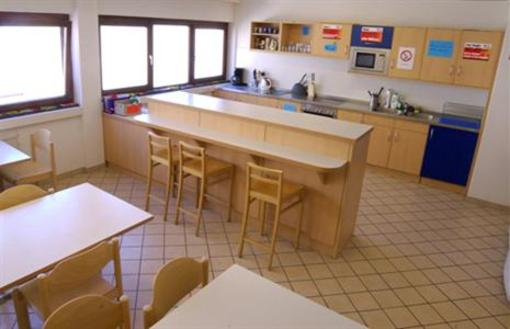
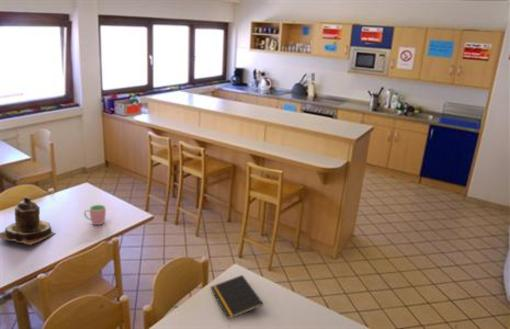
+ cup (95, 215)
+ teapot (26, 217)
+ notepad (235, 295)
